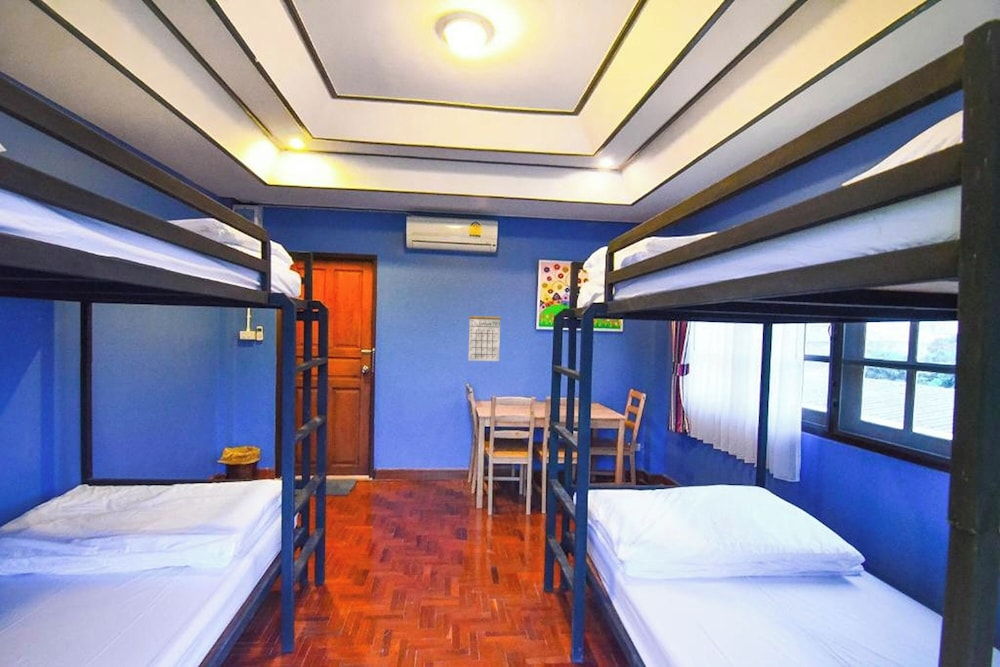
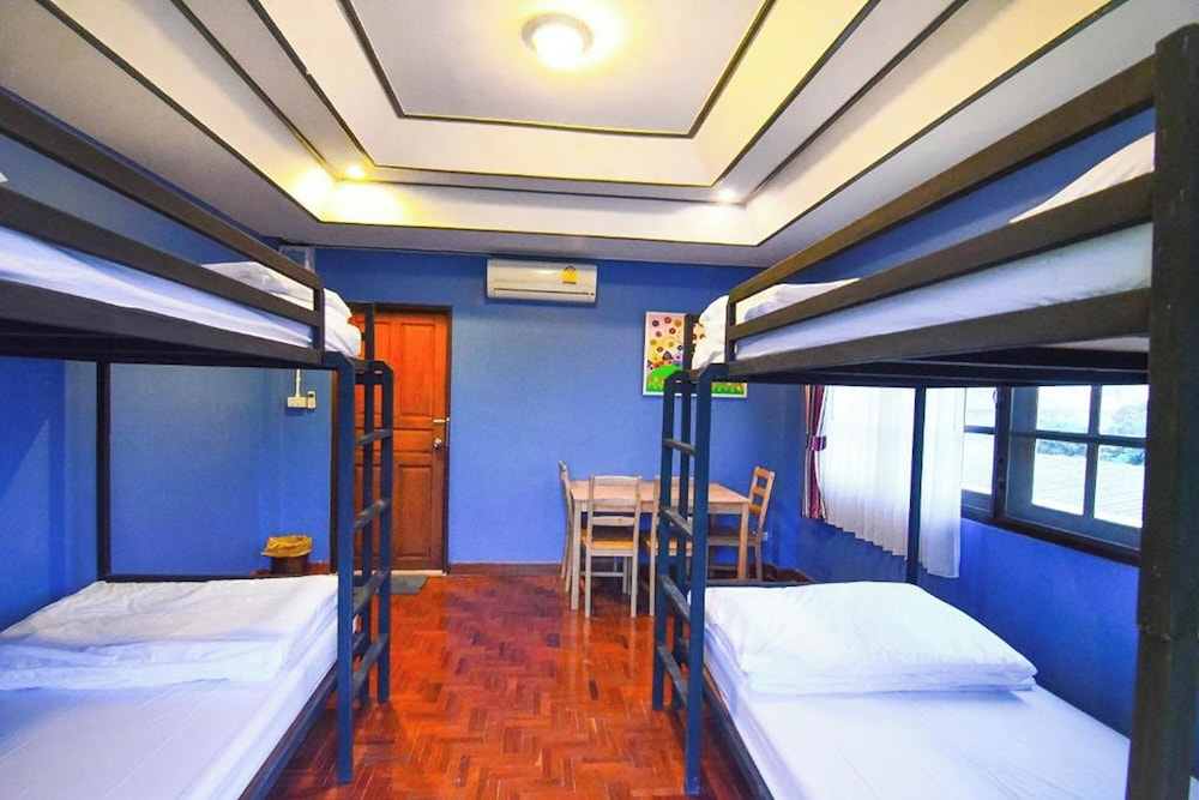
- calendar (484, 333)
